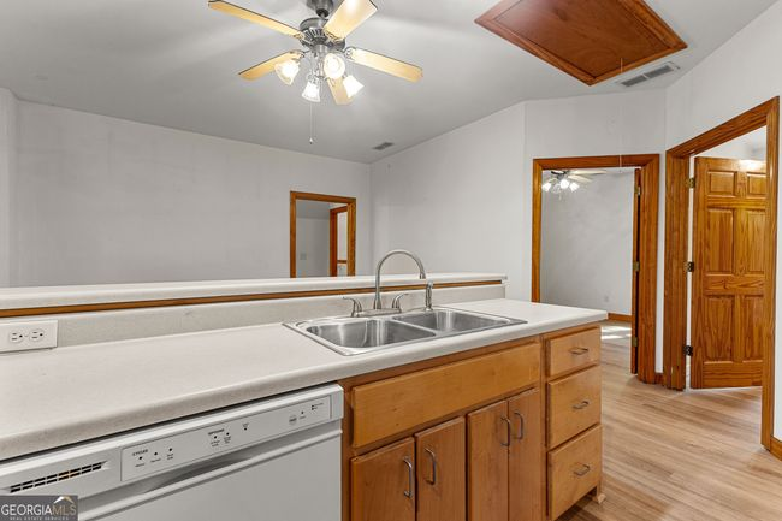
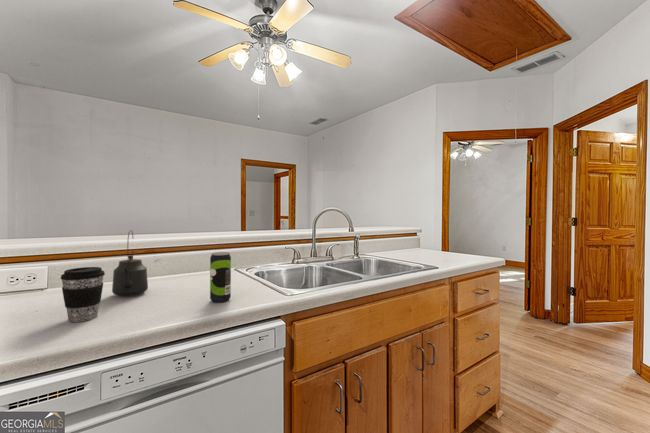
+ kettle (129, 262)
+ beverage can (220, 276)
+ coffee cup (83, 293)
